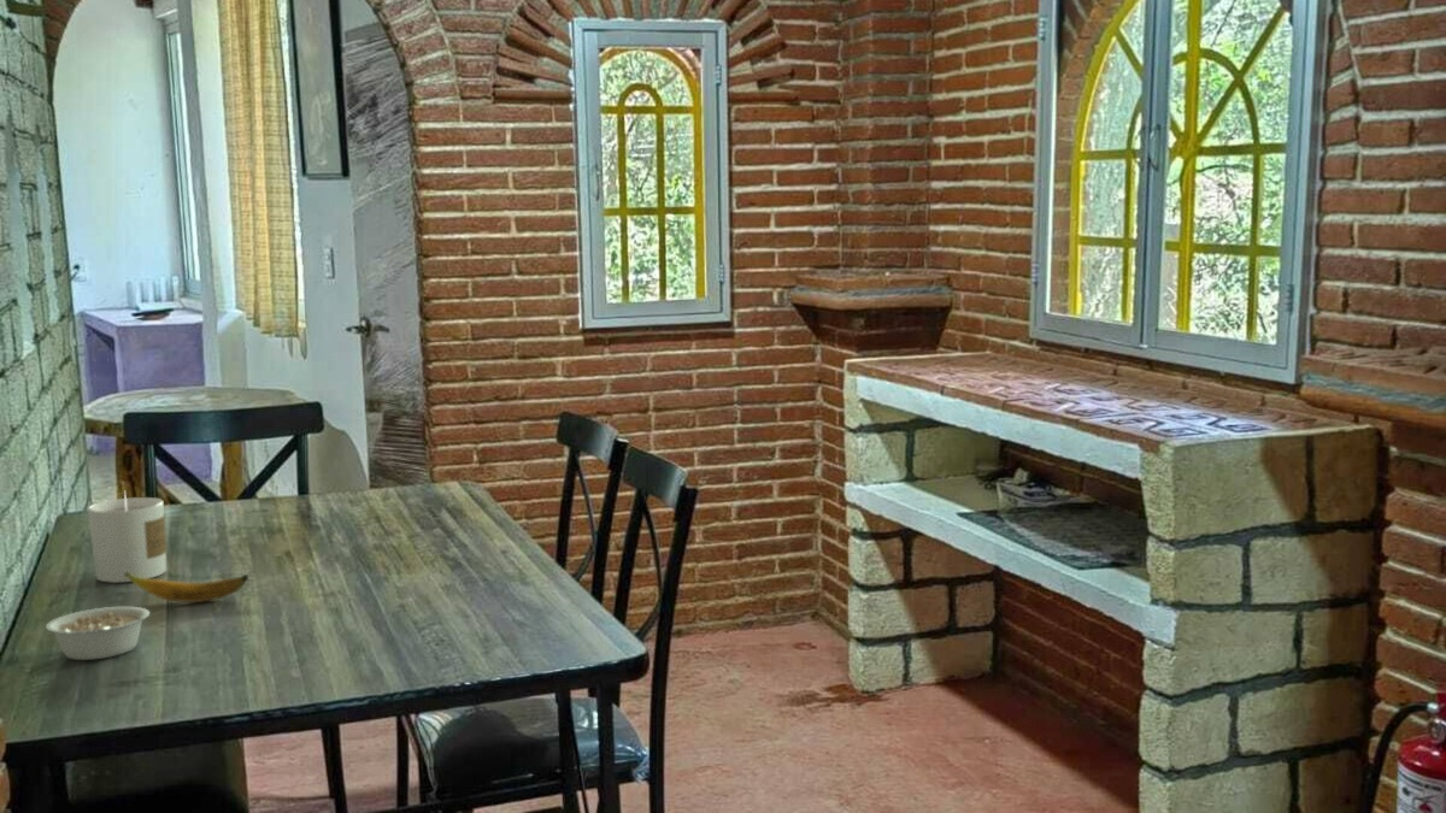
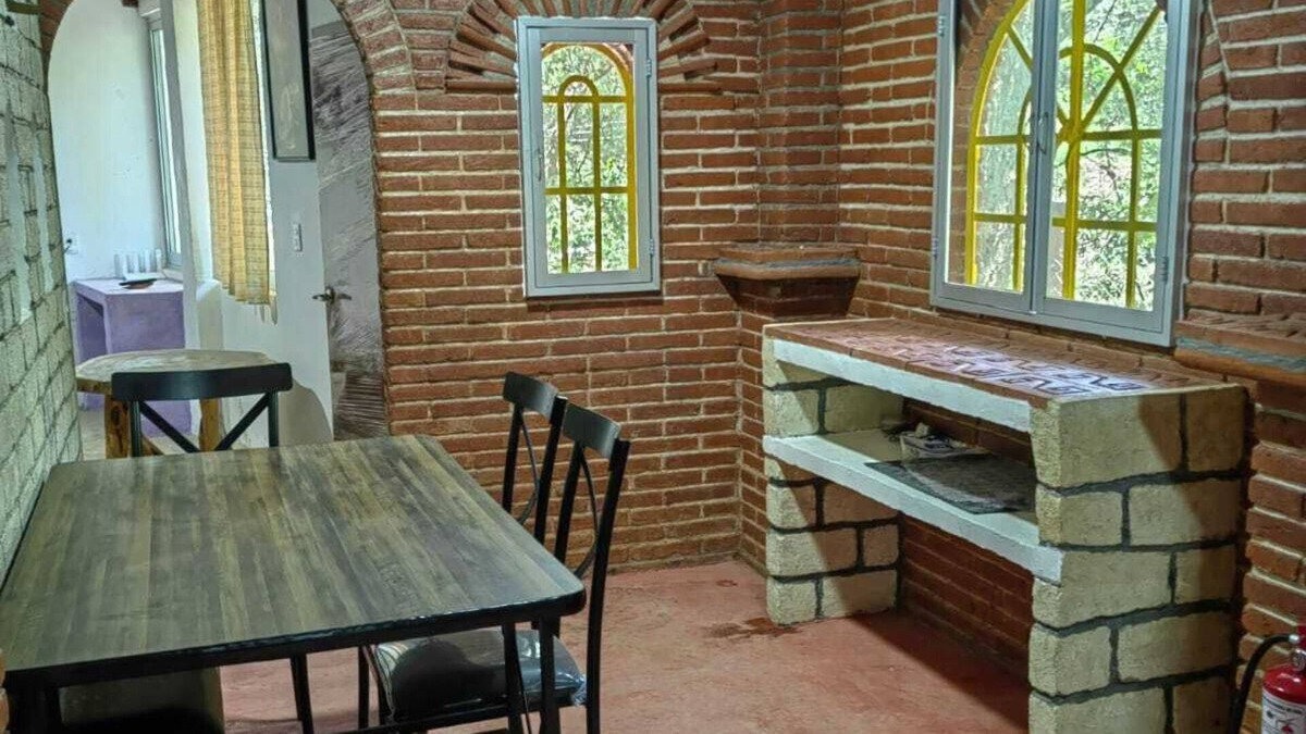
- banana (188, 584)
- candle (128, 532)
- legume (104, 630)
